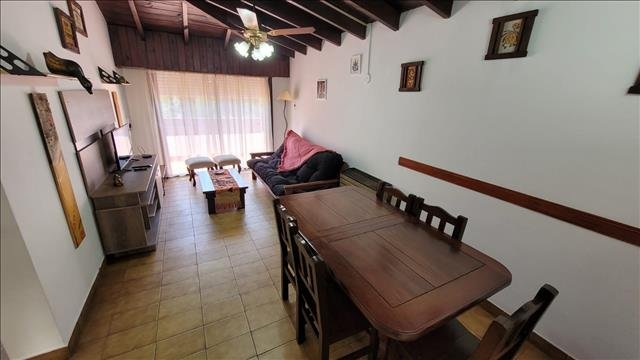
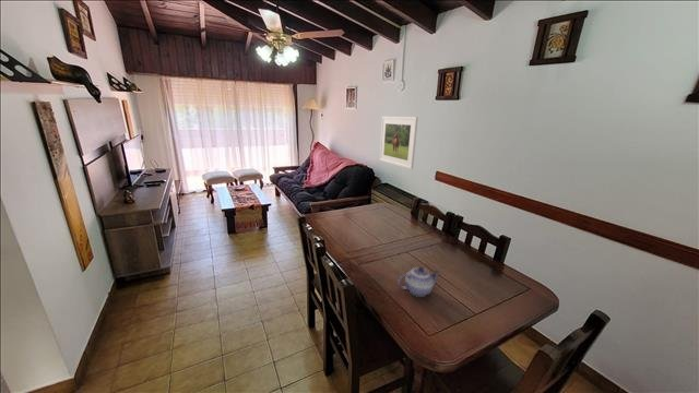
+ teapot (418, 279)
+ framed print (396, 141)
